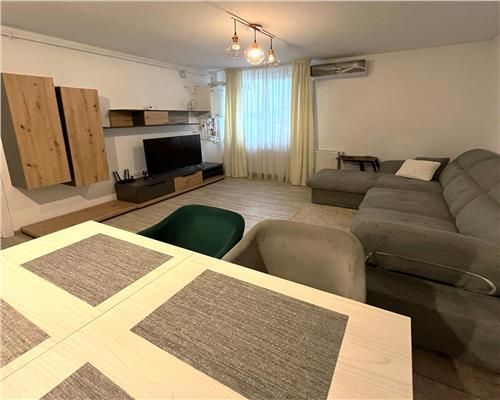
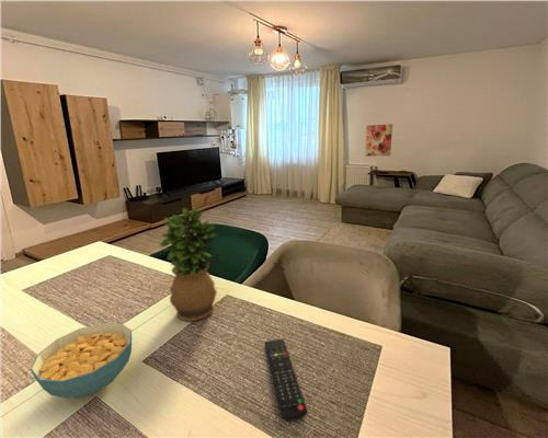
+ wall art (378, 140)
+ remote control (283, 373)
+ potted plant (191, 258)
+ cereal bowl (89, 365)
